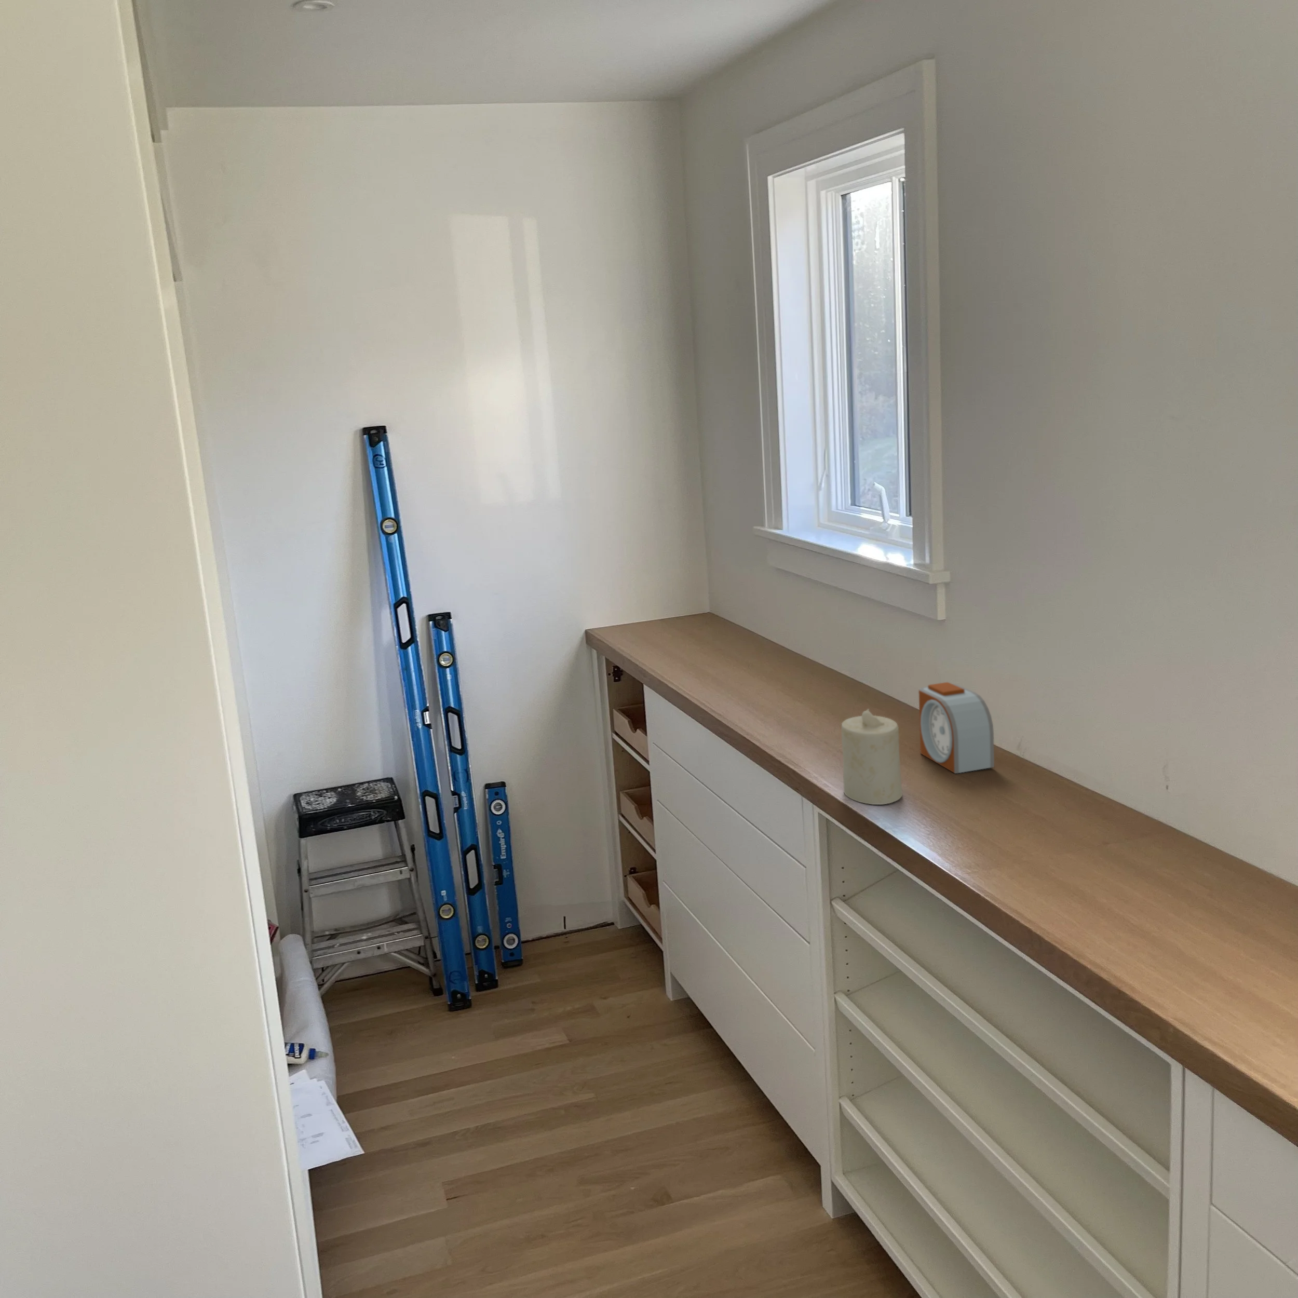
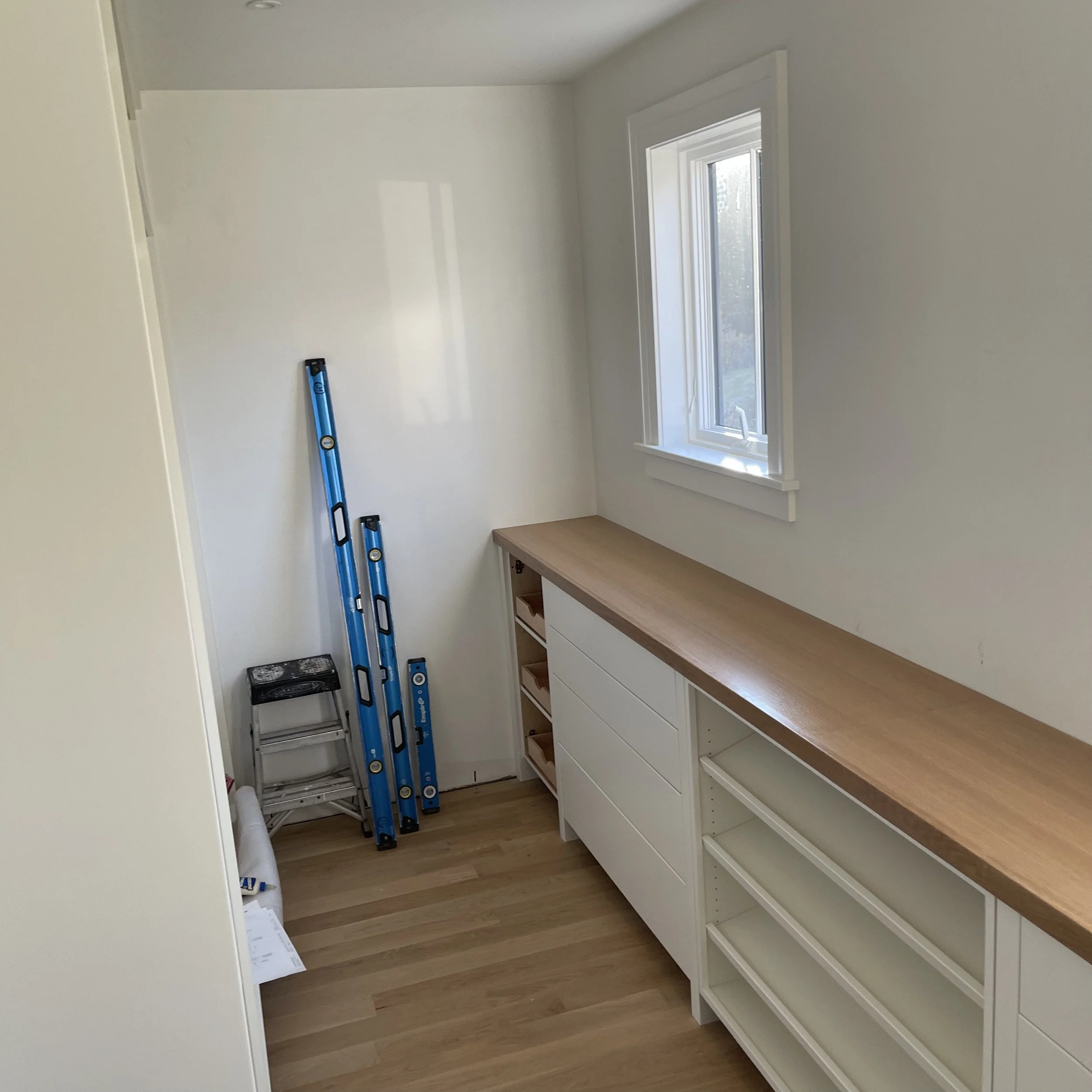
- alarm clock (953, 725)
- candle (871, 752)
